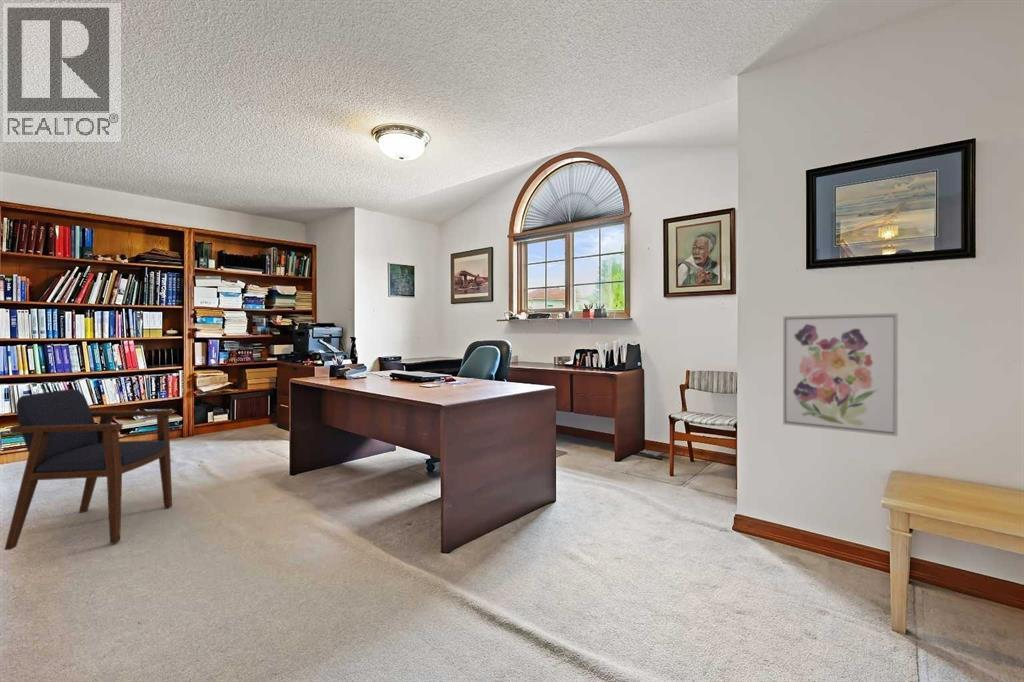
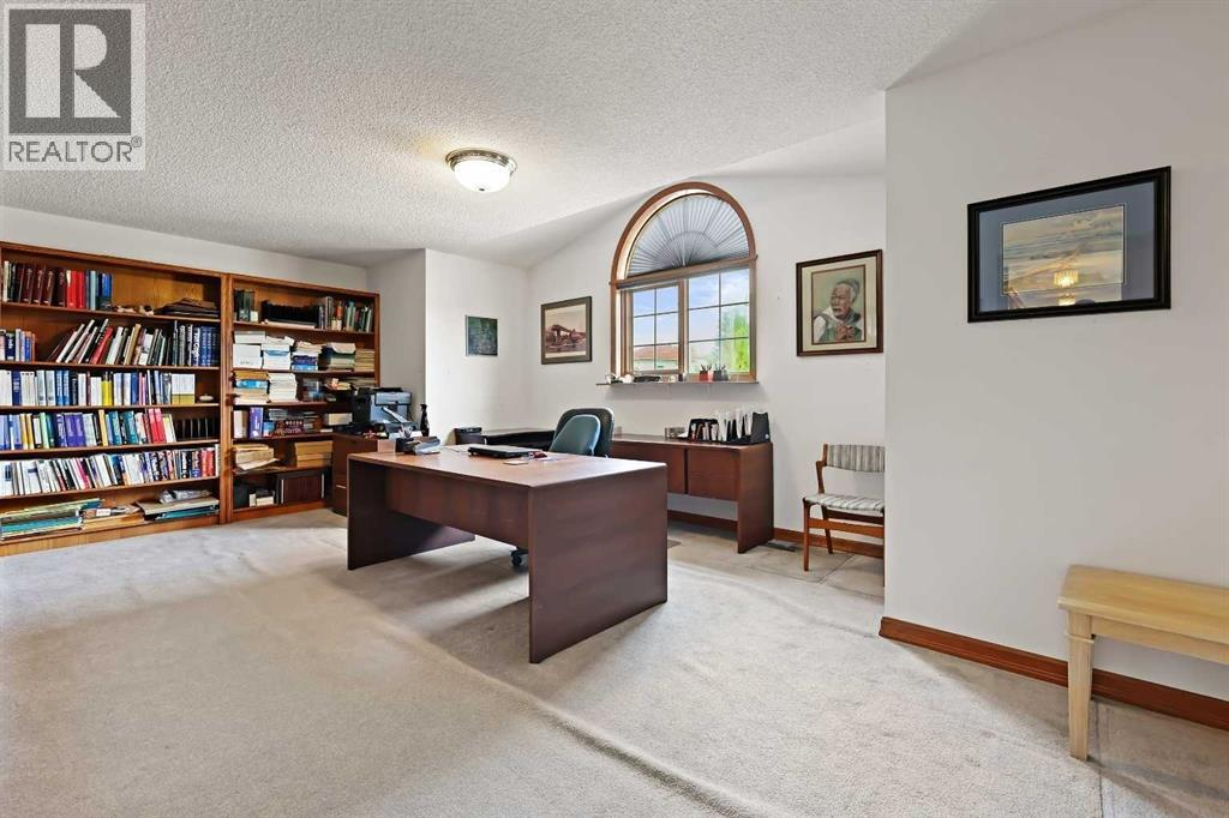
- armchair (97, 458)
- wall art (837, 372)
